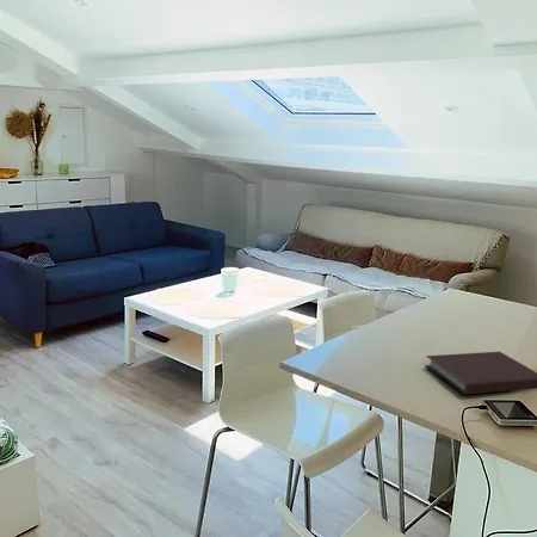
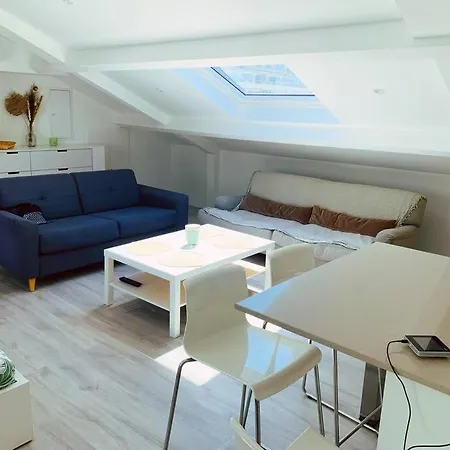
- notebook (483, 371)
